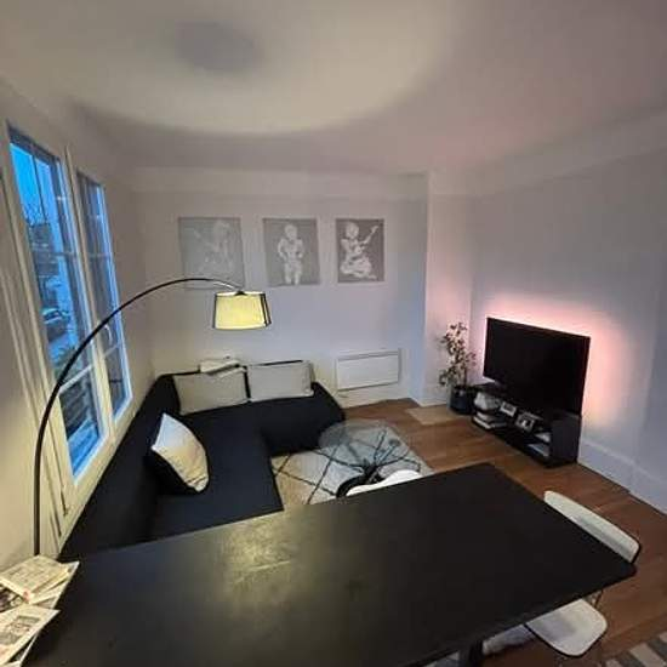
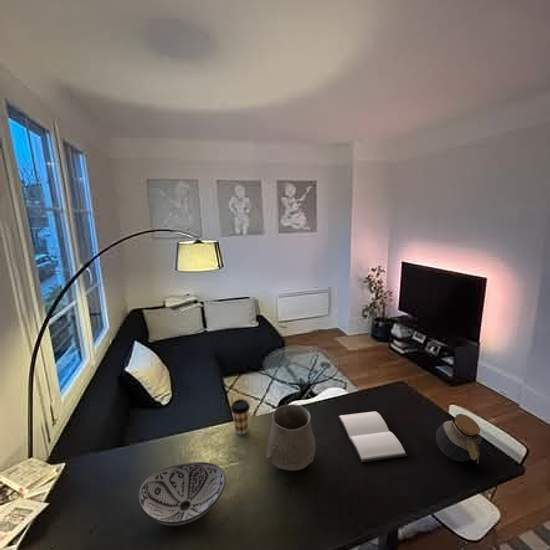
+ coffee cup (240, 417)
+ ceramic cup (292, 438)
+ decorative bowl (184, 496)
+ book (369, 433)
+ jar (457, 437)
